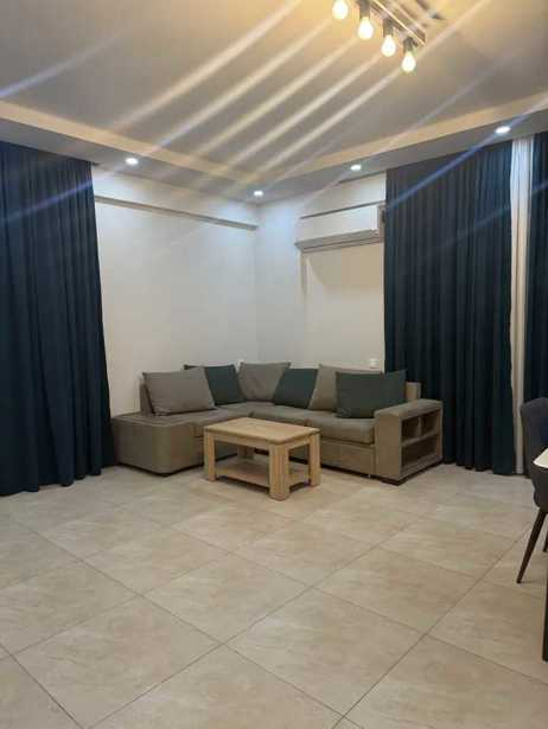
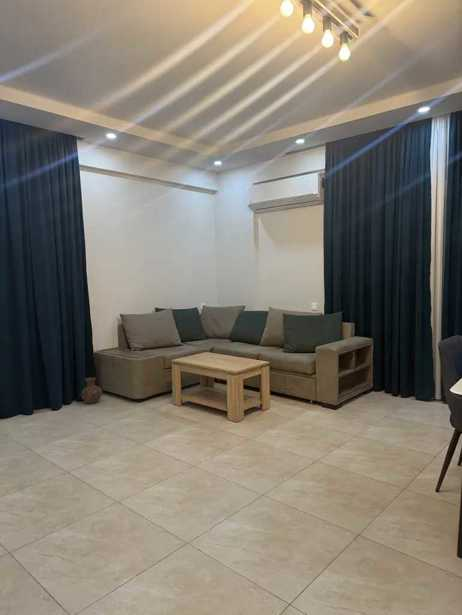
+ ceramic jug (91, 390)
